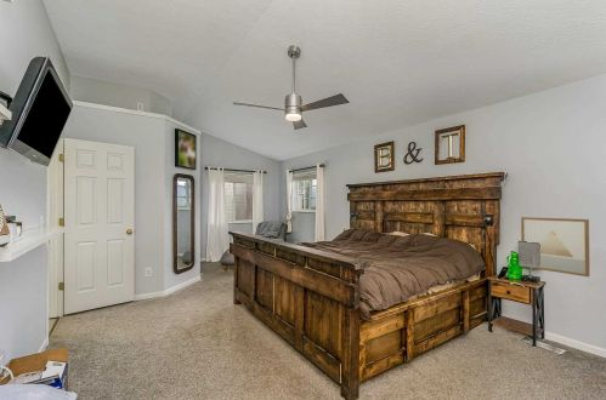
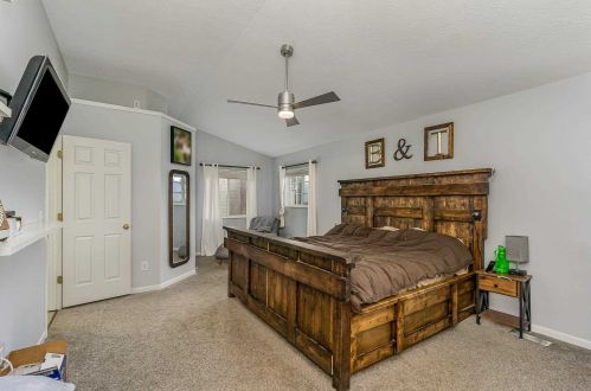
- wall art (553, 244)
